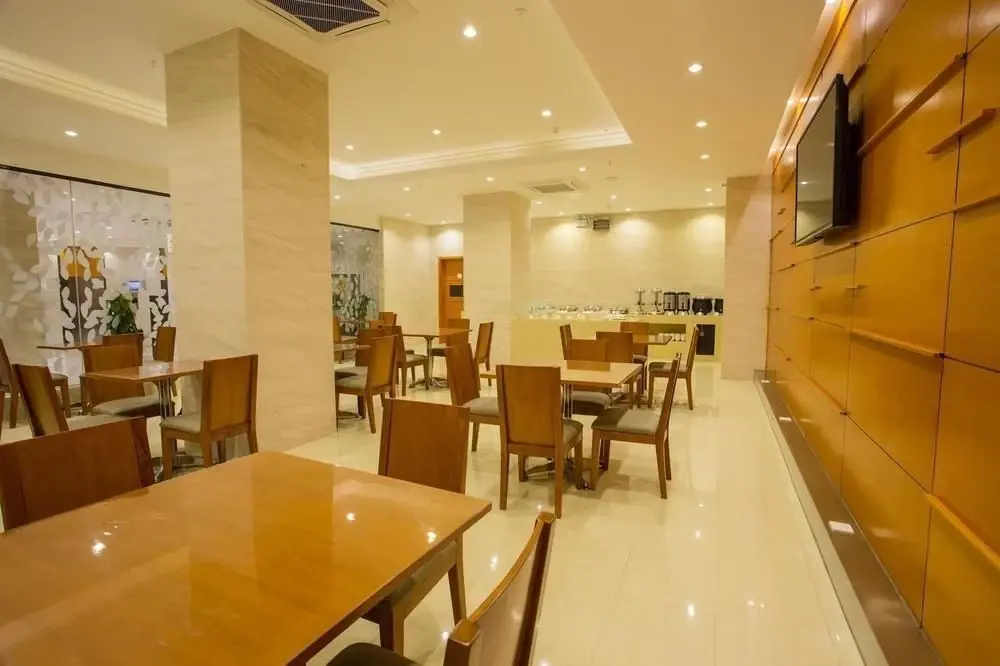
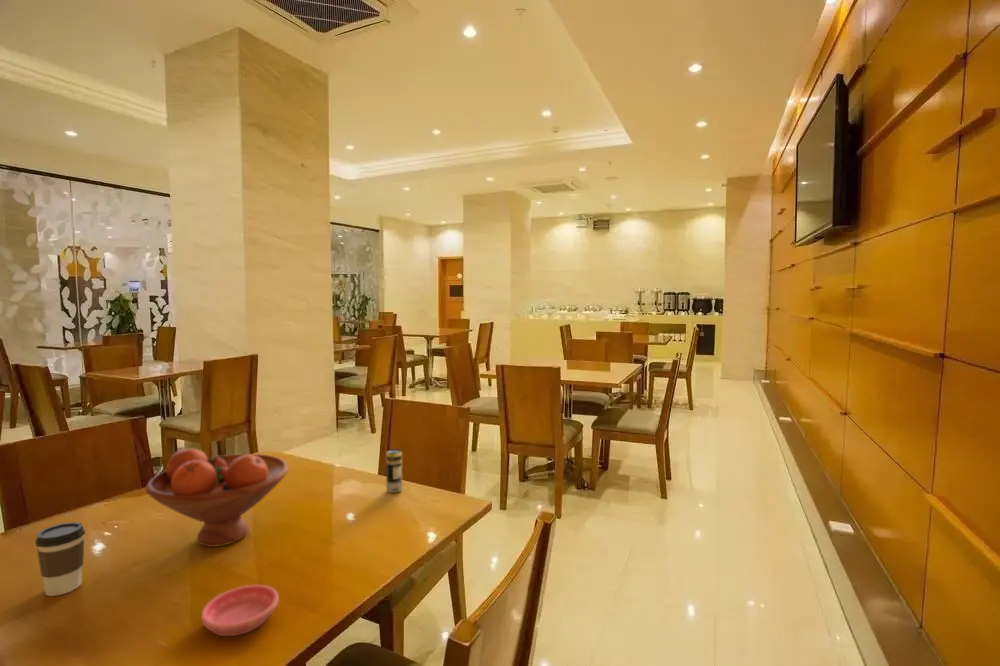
+ beverage can (394, 470)
+ saucer (241, 611)
+ coffee cup (61, 558)
+ fruit bowl (221, 492)
